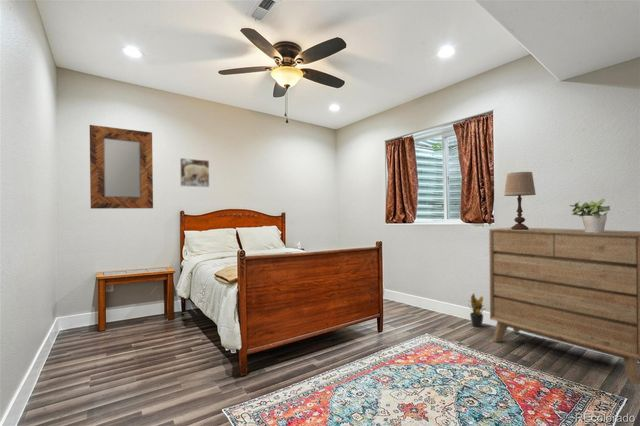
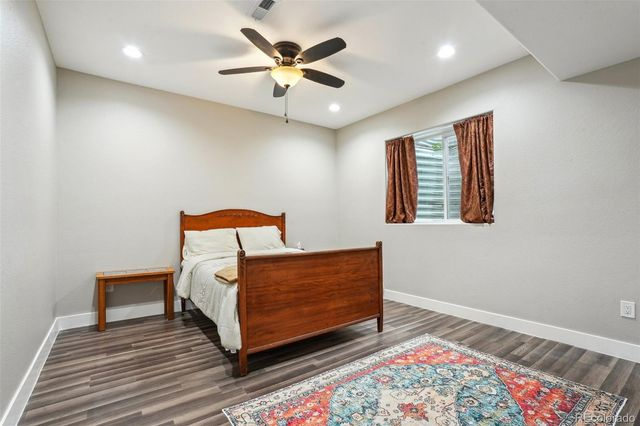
- potted plant (477, 309)
- table lamp (519, 201)
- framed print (195, 173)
- dresser (564, 291)
- potted plant (589, 215)
- home mirror (122, 168)
